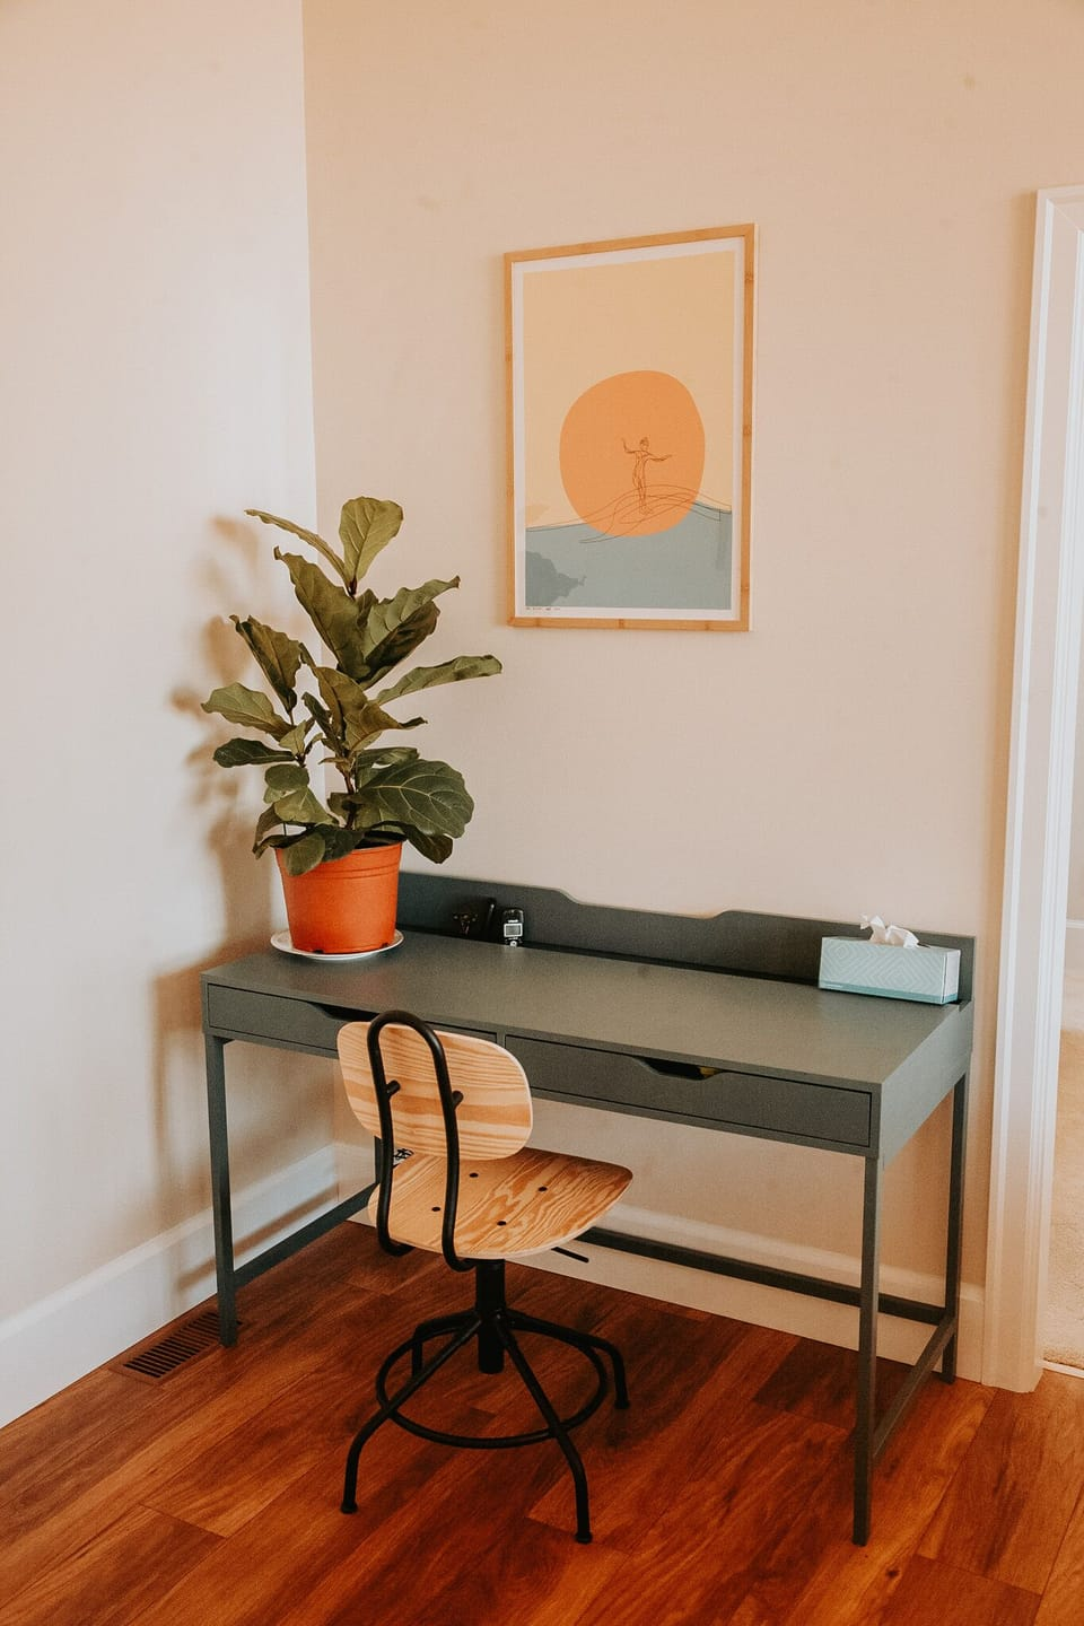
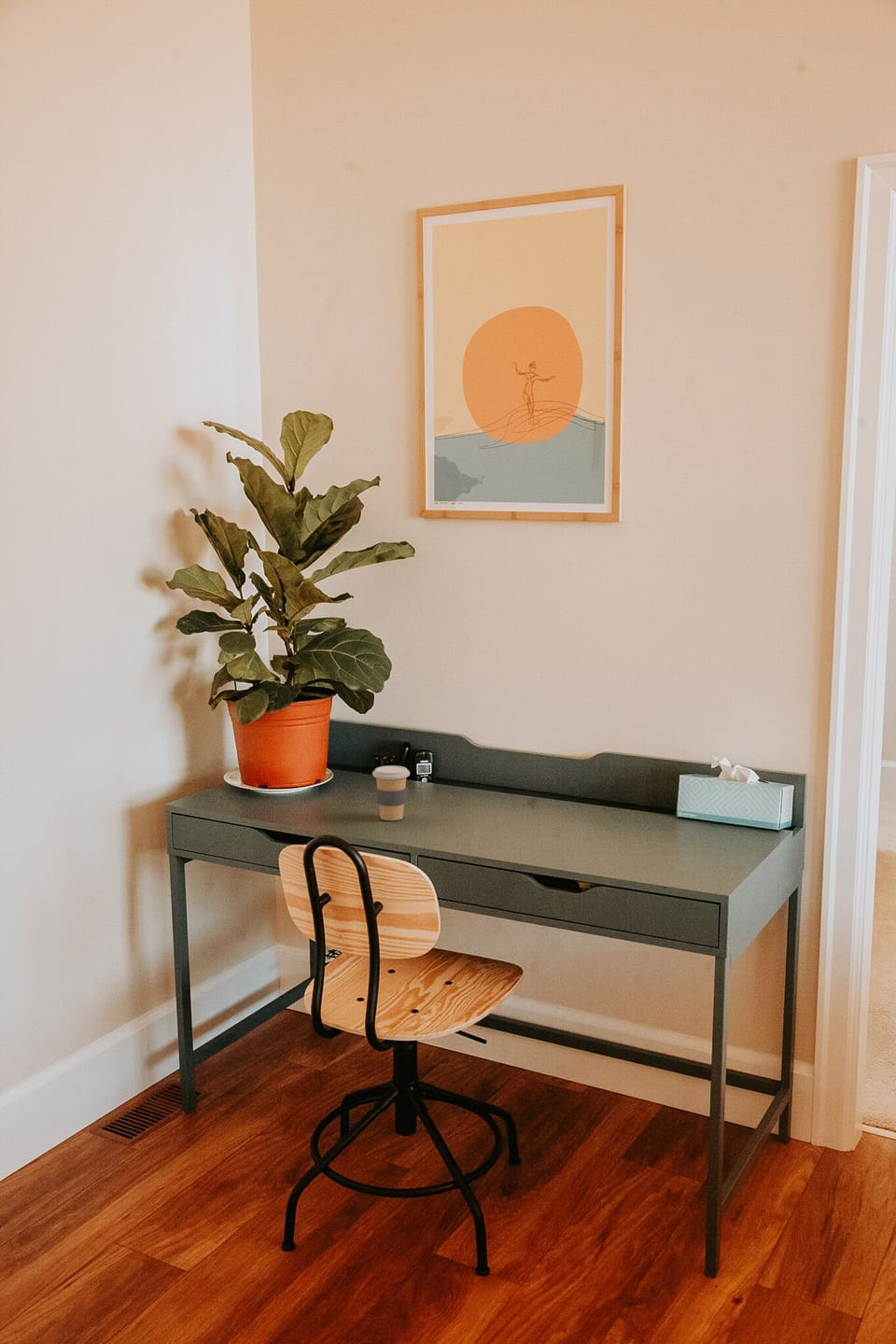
+ coffee cup (391, 793)
